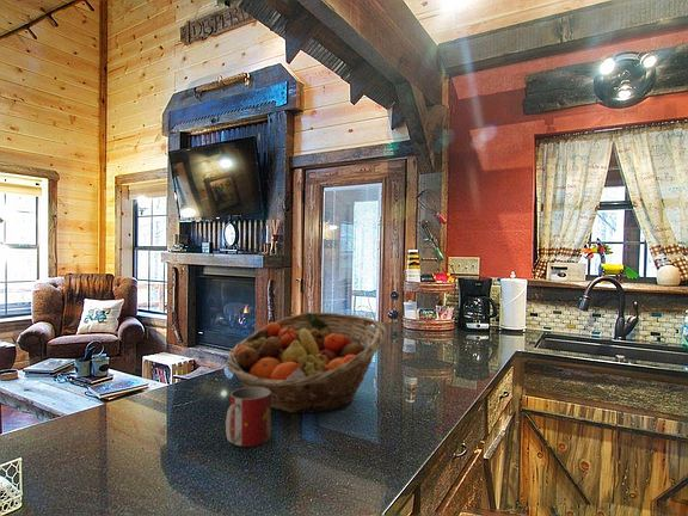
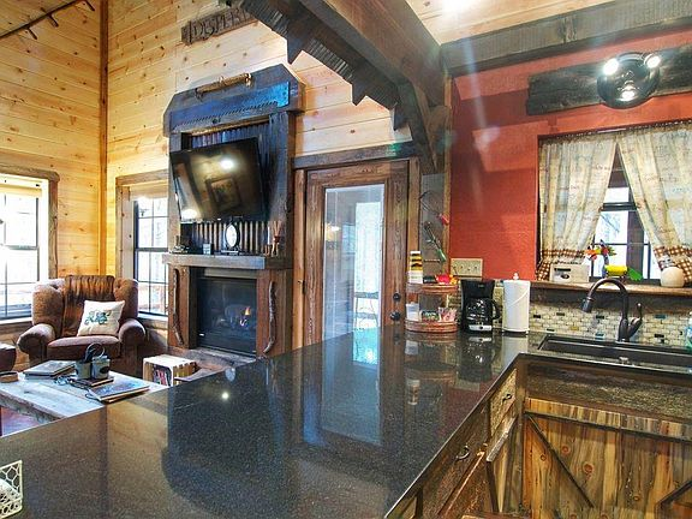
- mug (245, 417)
- fruit basket (305, 355)
